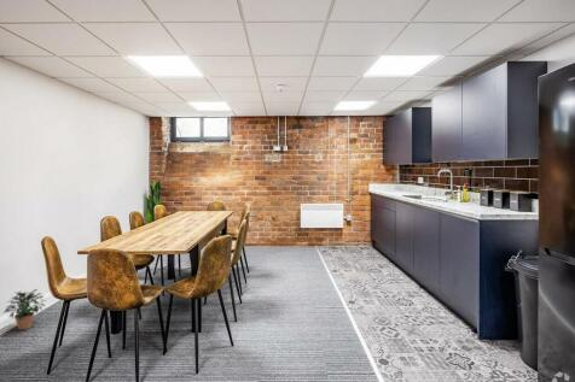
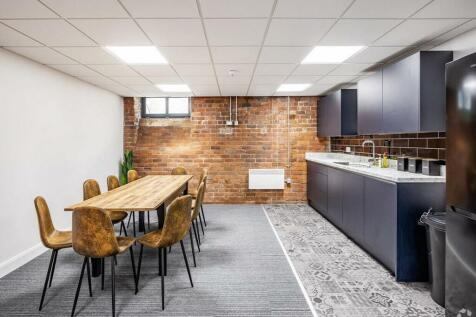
- potted plant (27, 306)
